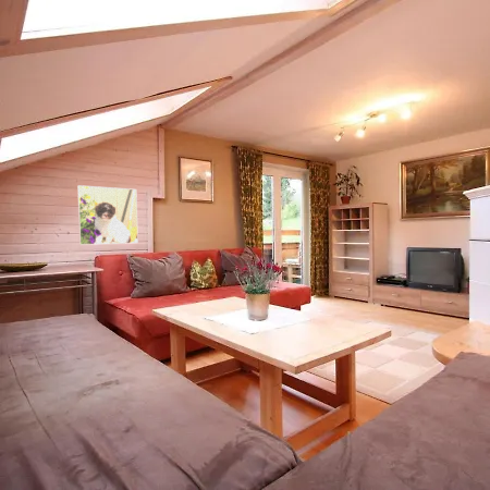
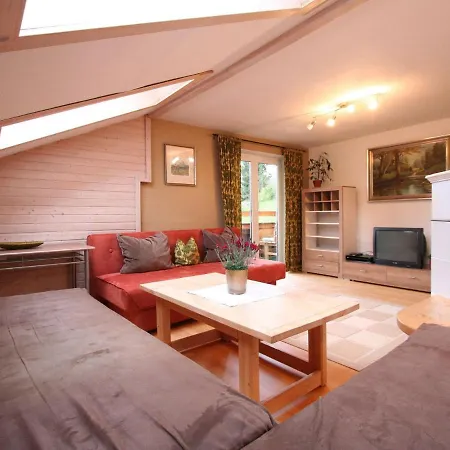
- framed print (109, 216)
